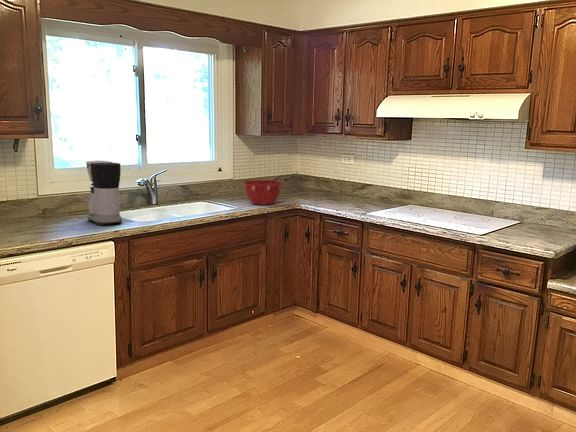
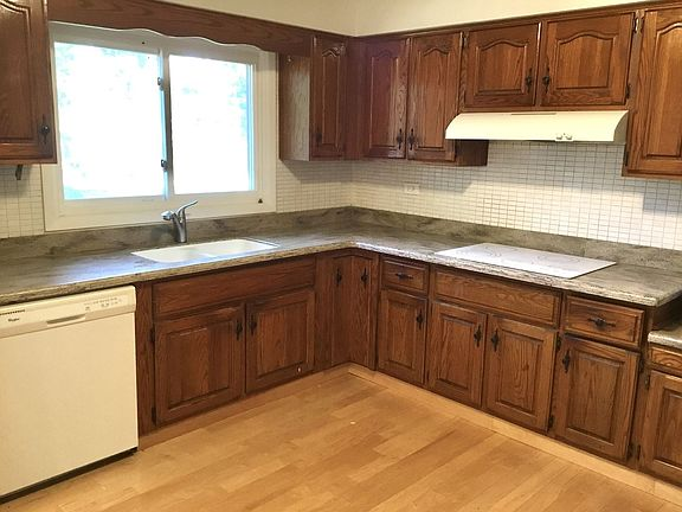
- mixing bowl (262, 192)
- coffee maker (107, 191)
